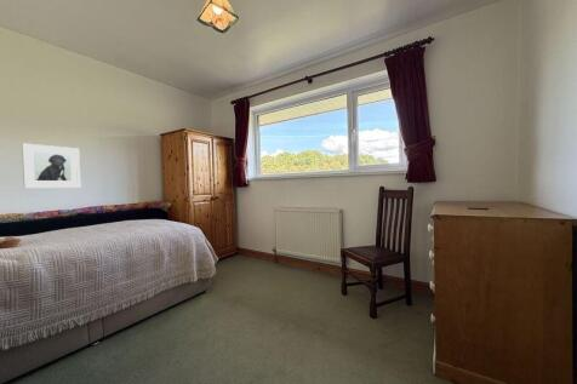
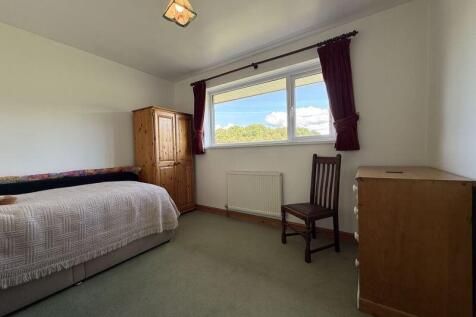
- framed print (52, 166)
